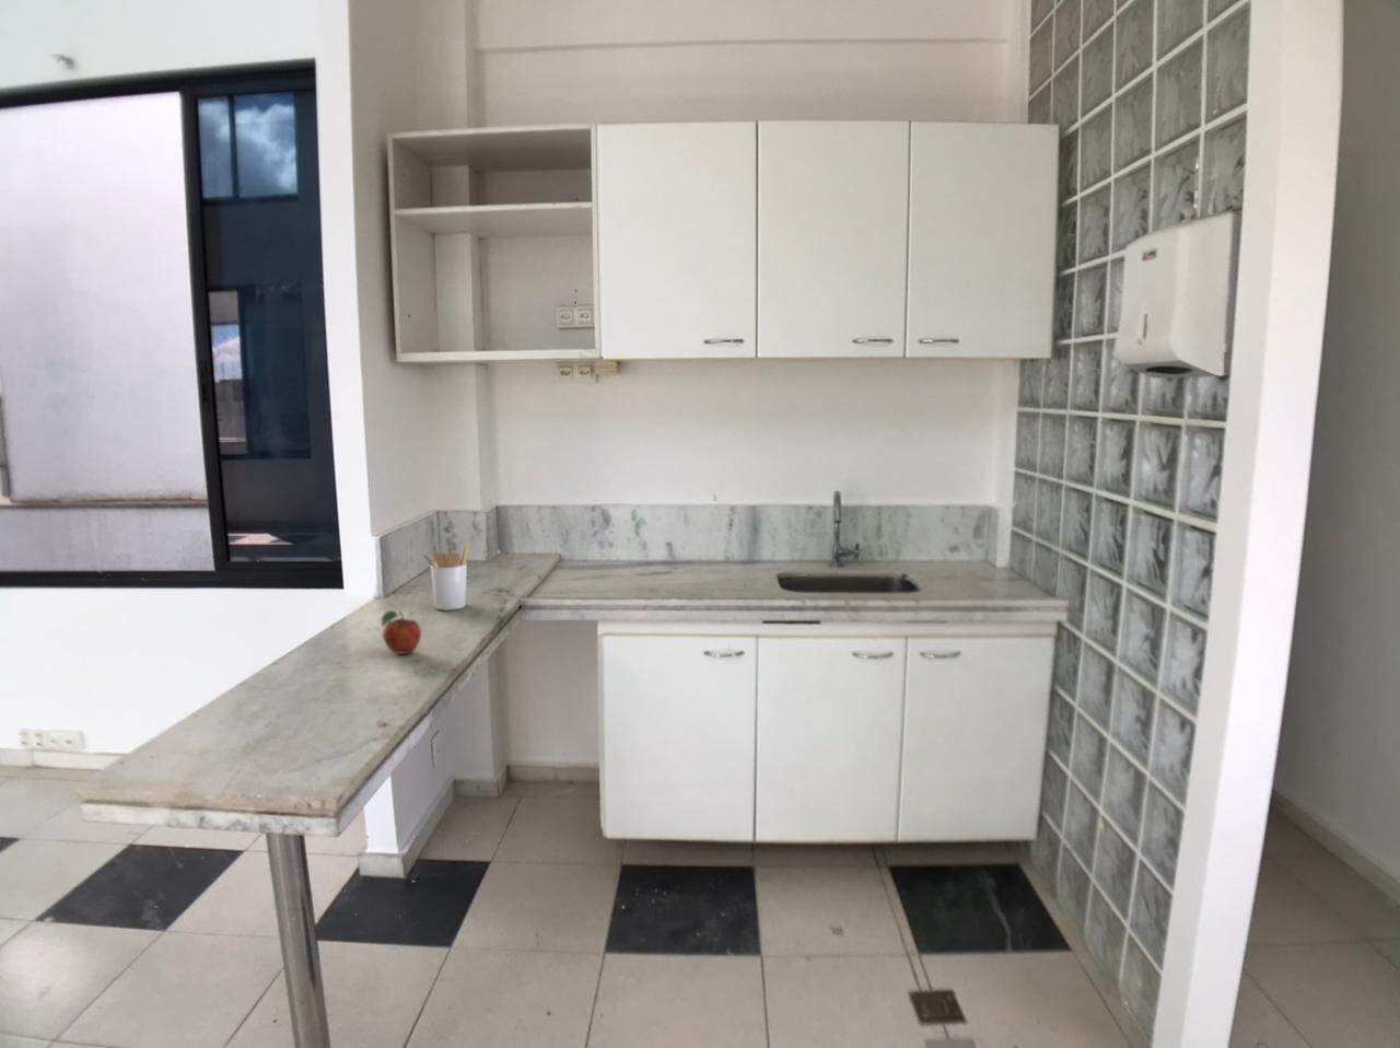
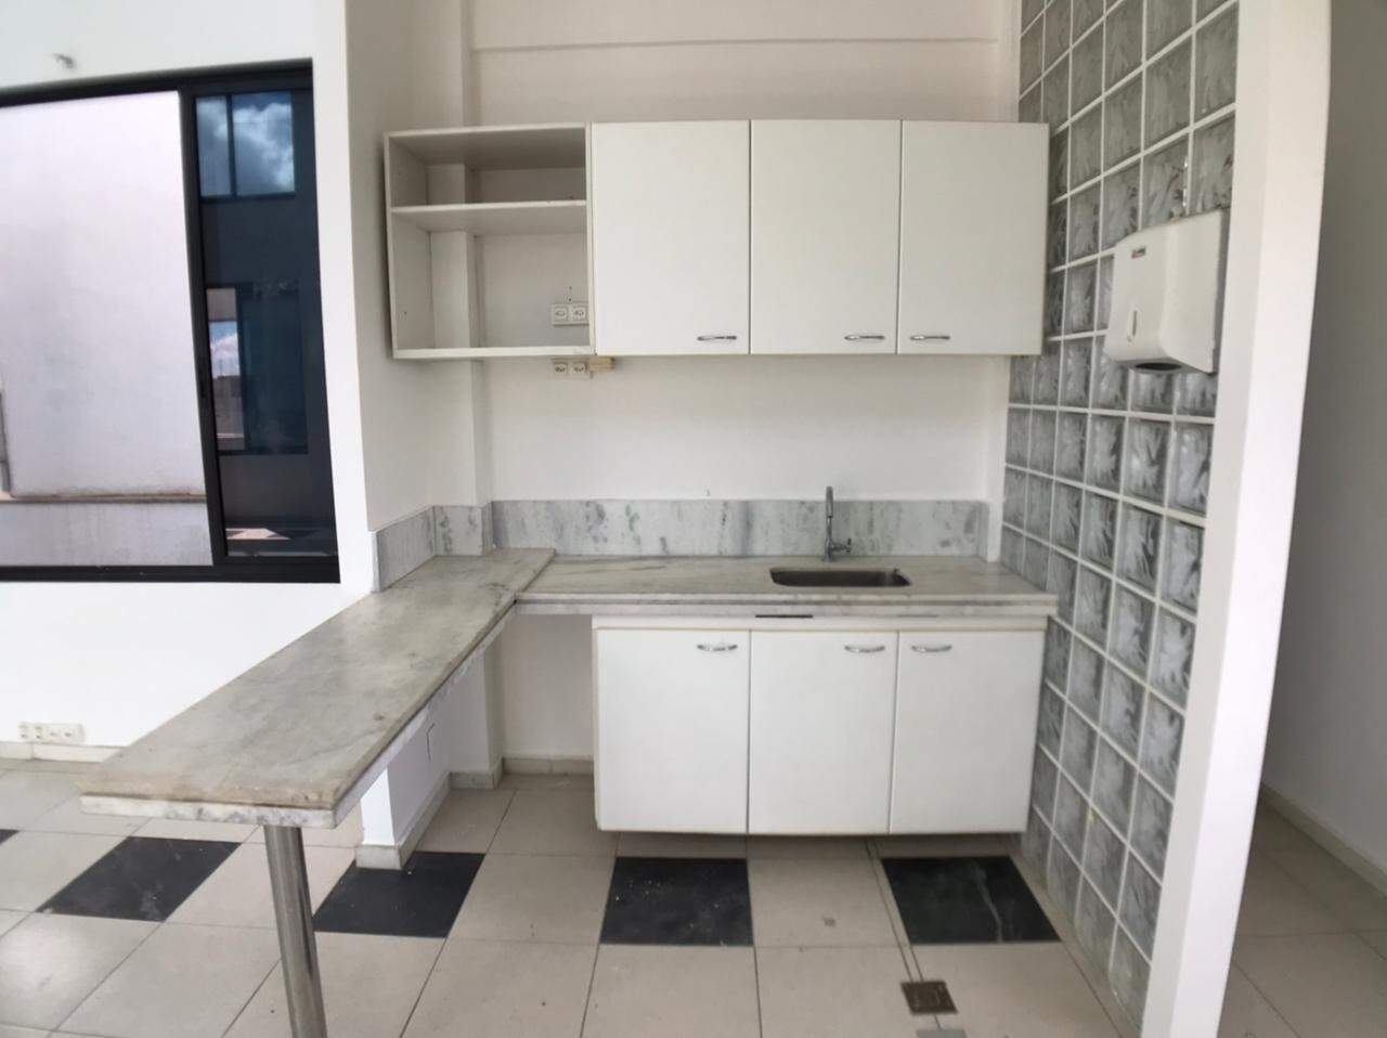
- fruit (400, 631)
- utensil holder (448, 577)
